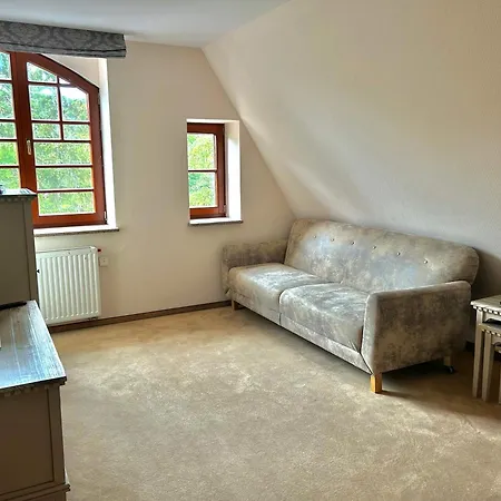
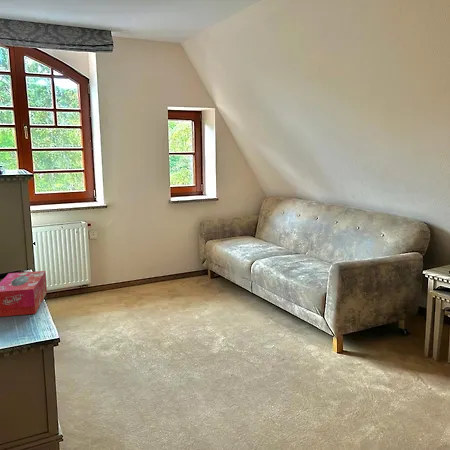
+ tissue box (21, 292)
